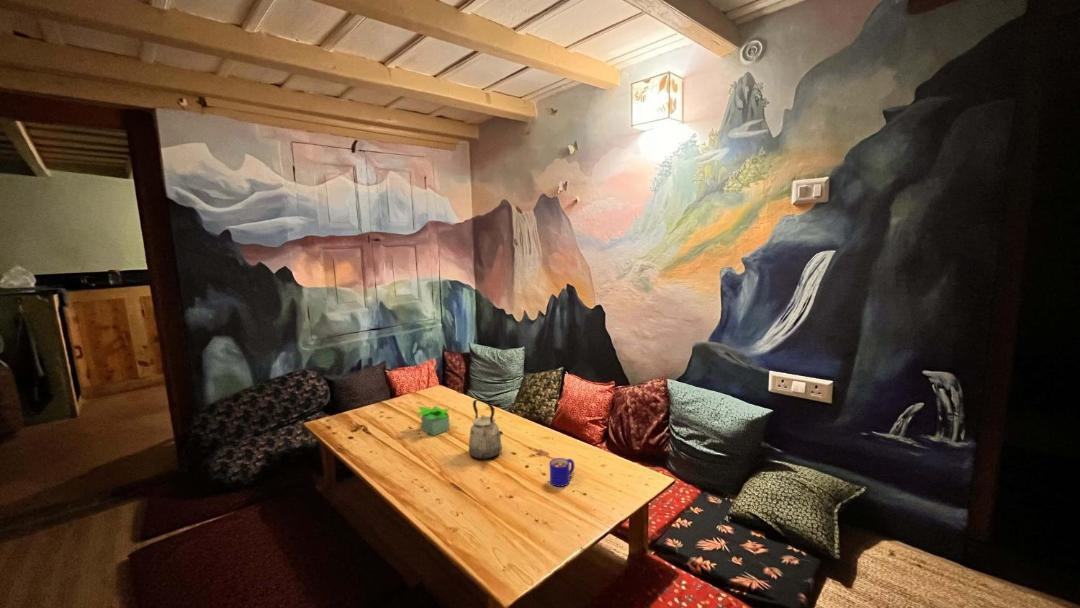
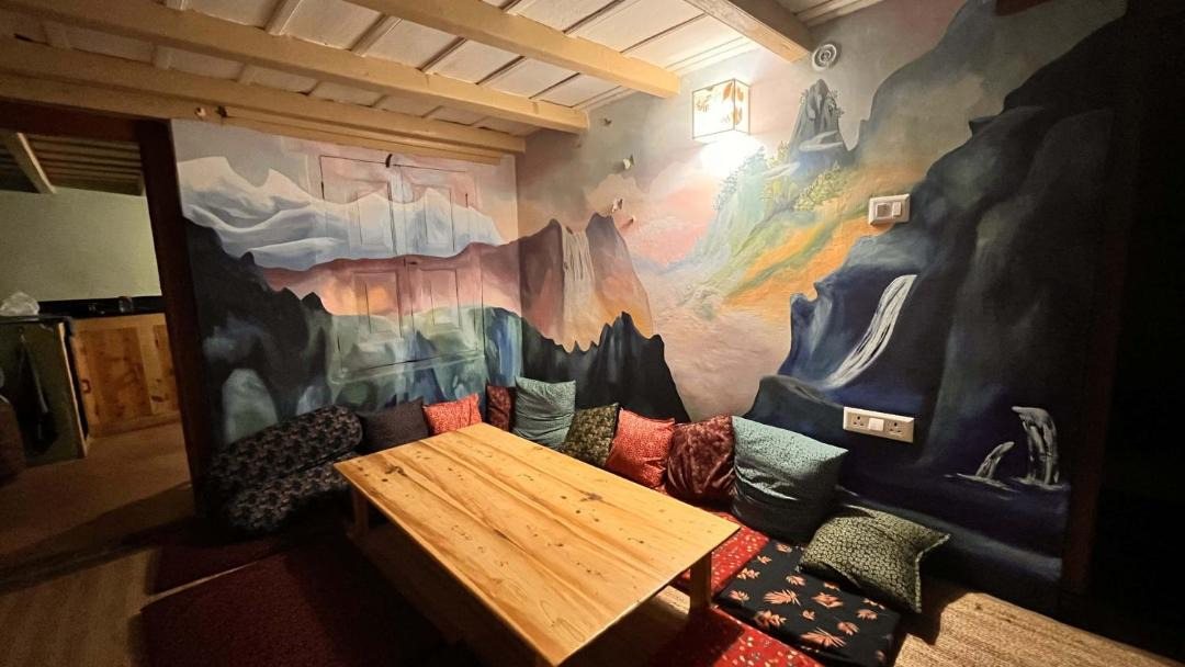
- kettle (488, 429)
- potted plant (433, 419)
- mug (563, 470)
